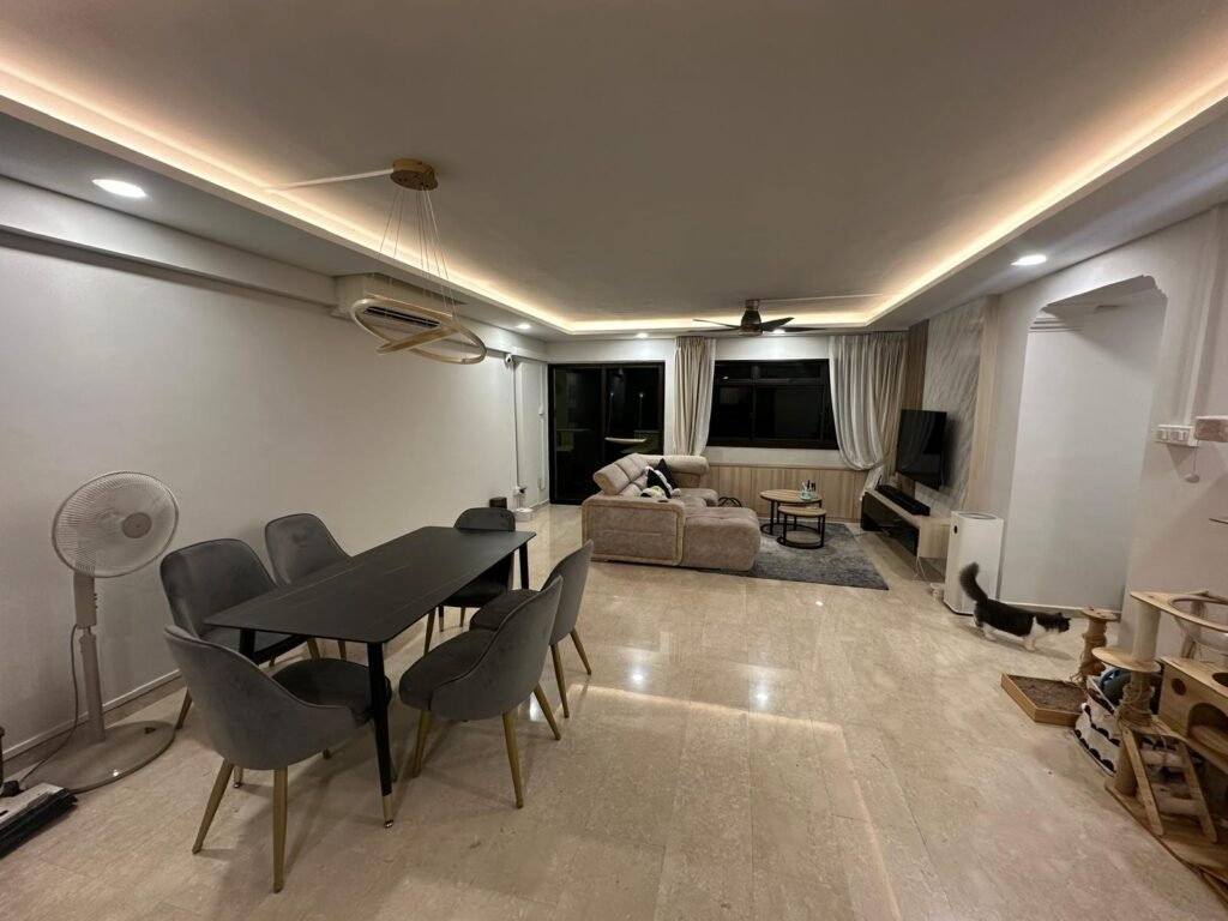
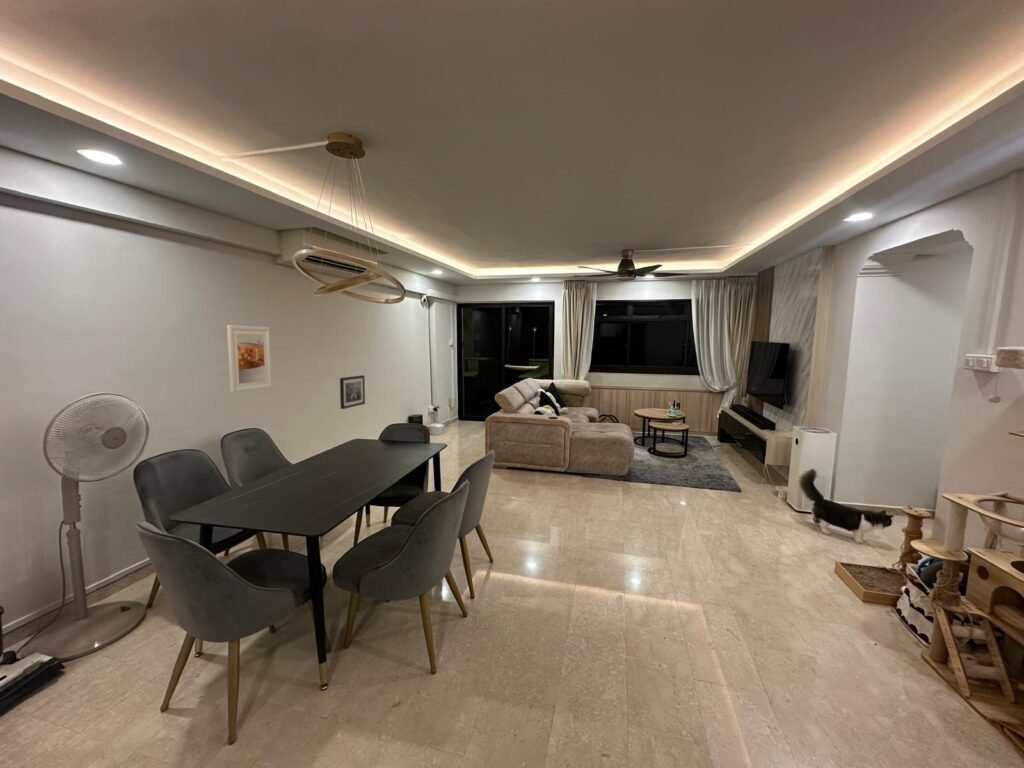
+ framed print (251, 358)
+ wall art (352, 391)
